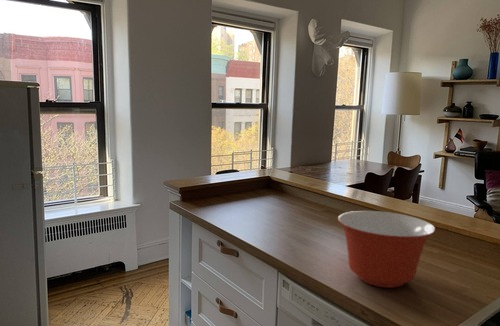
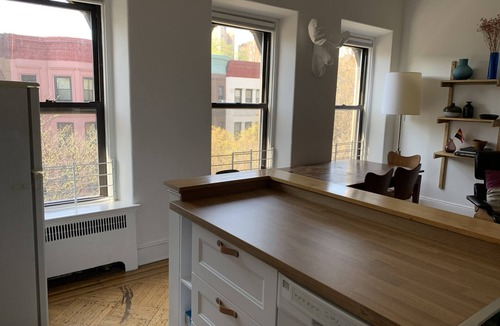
- mixing bowl (382, 250)
